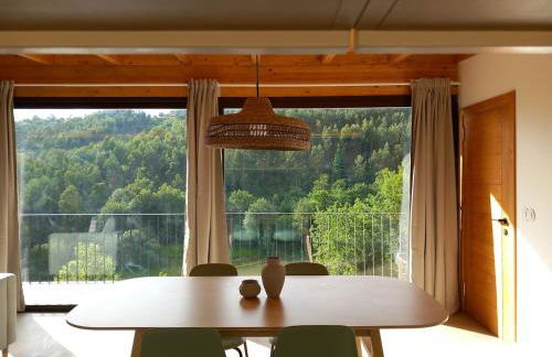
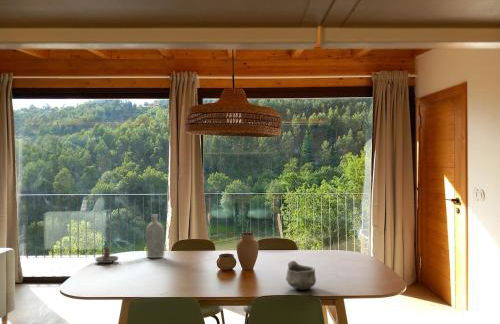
+ bottle (155, 236)
+ bowl (299, 275)
+ candle holder (106, 255)
